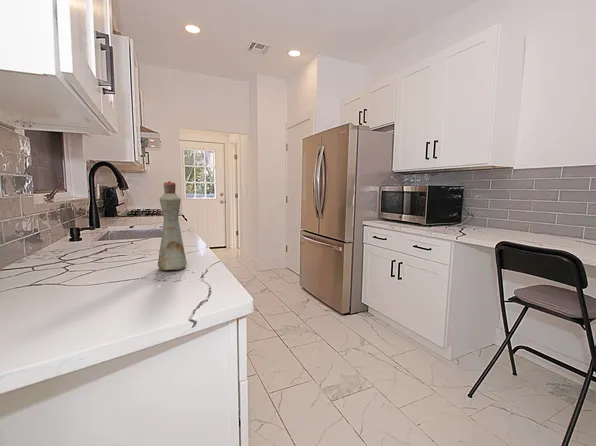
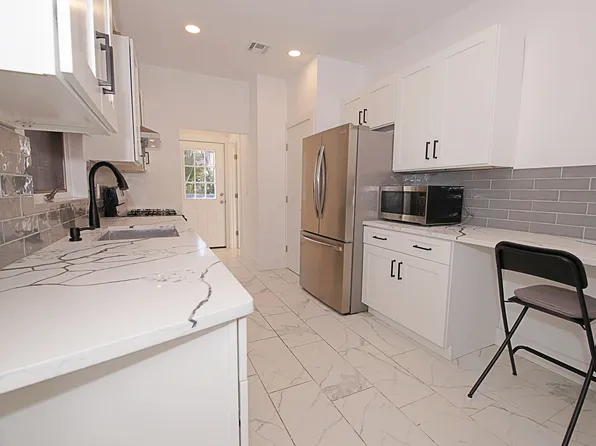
- bottle (171, 225)
